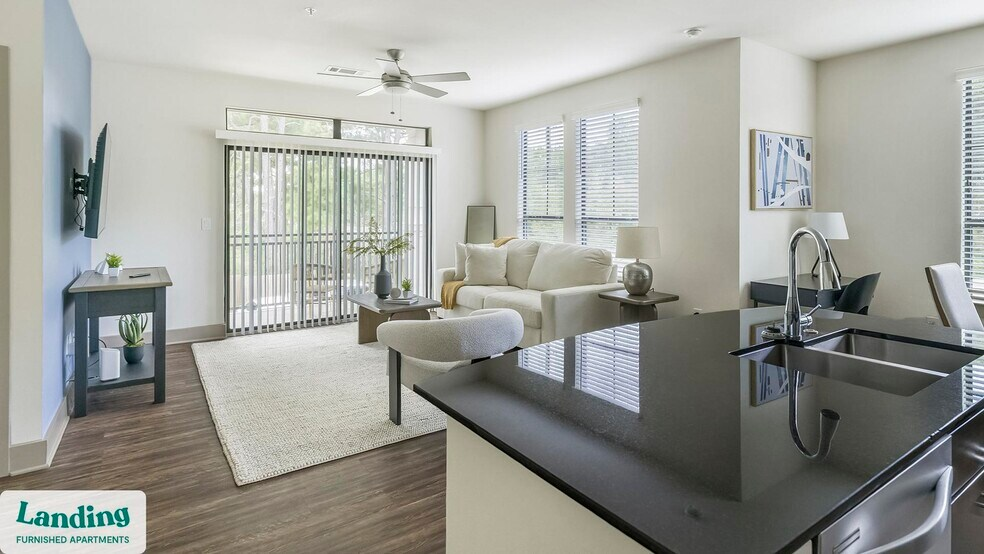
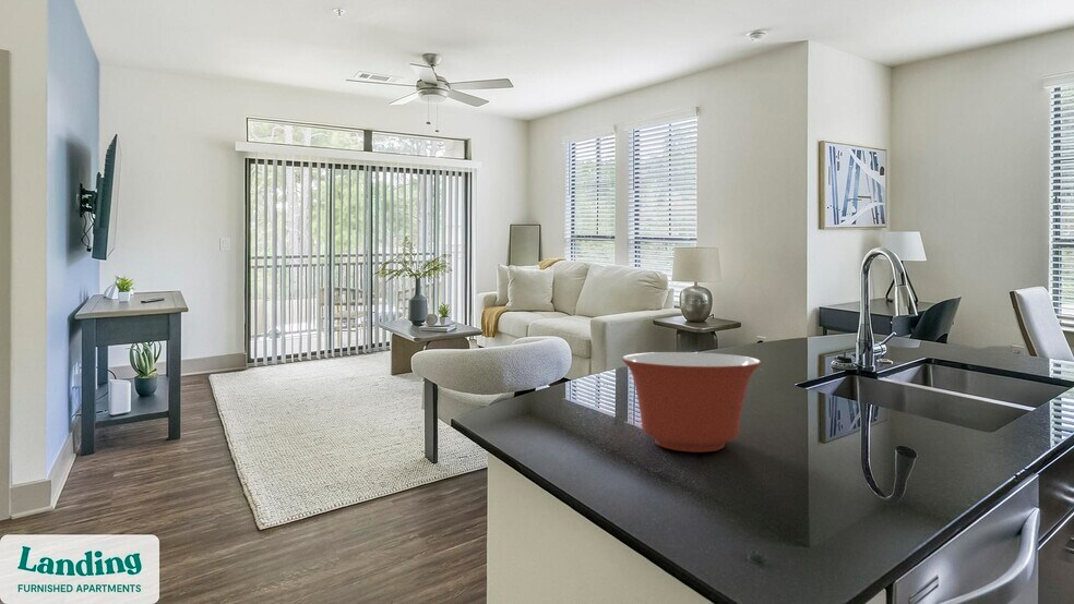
+ mixing bowl (689, 400)
